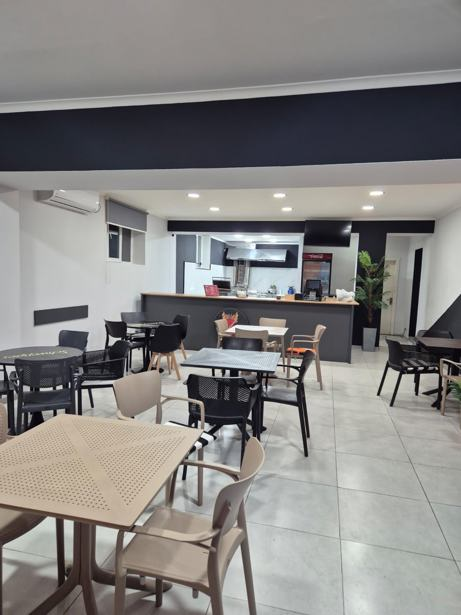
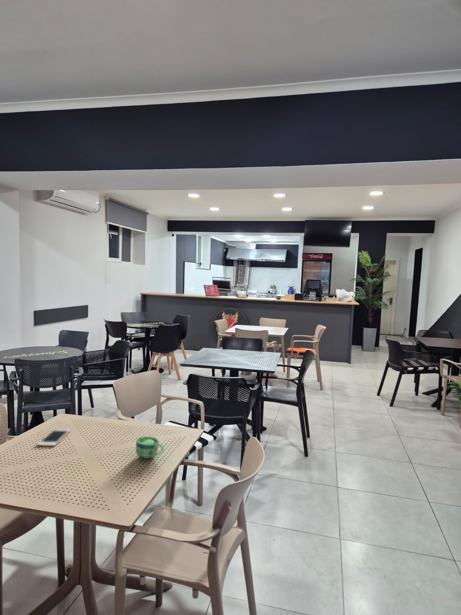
+ cell phone (54, 437)
+ cup (150, 448)
